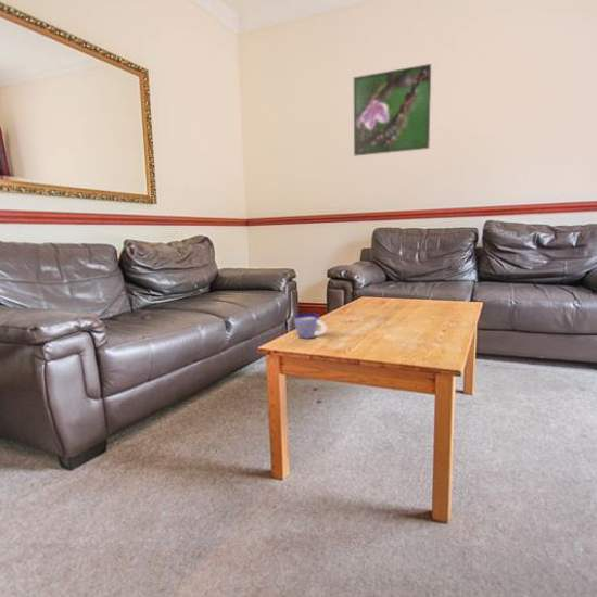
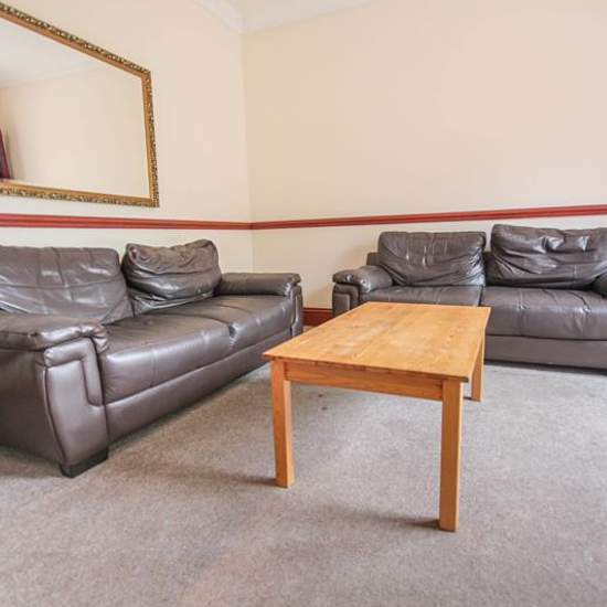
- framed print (390, 112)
- cup (310, 327)
